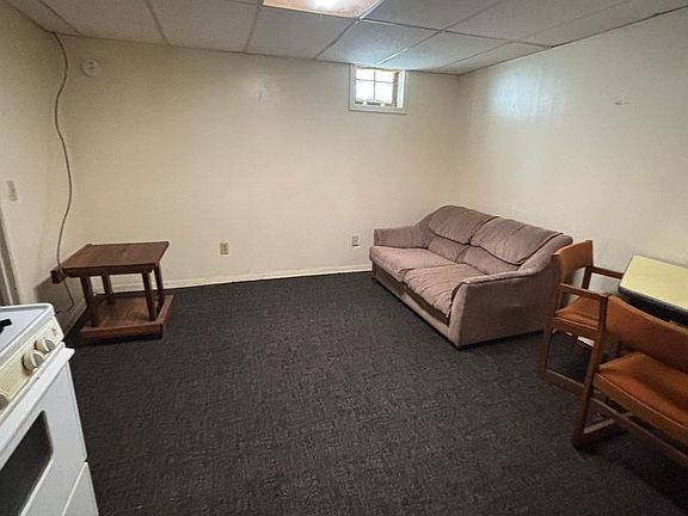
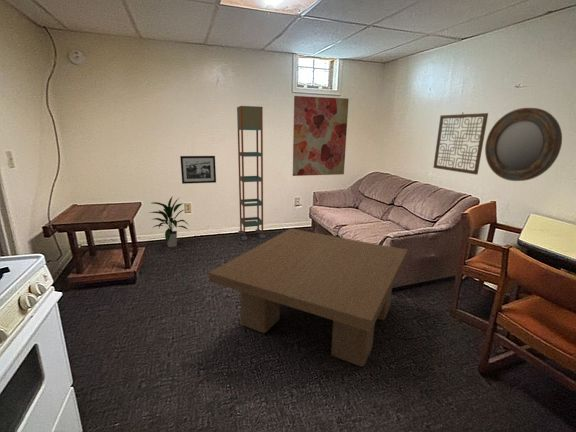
+ indoor plant (169, 221)
+ shelving unit (250, 176)
+ coffee table (316, 291)
+ wall art (458, 141)
+ wall art (320, 137)
+ home mirror (519, 145)
+ picture frame (198, 169)
